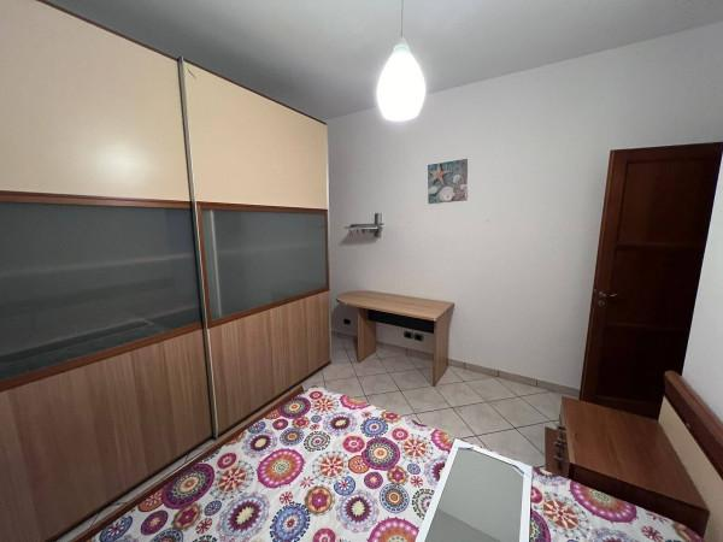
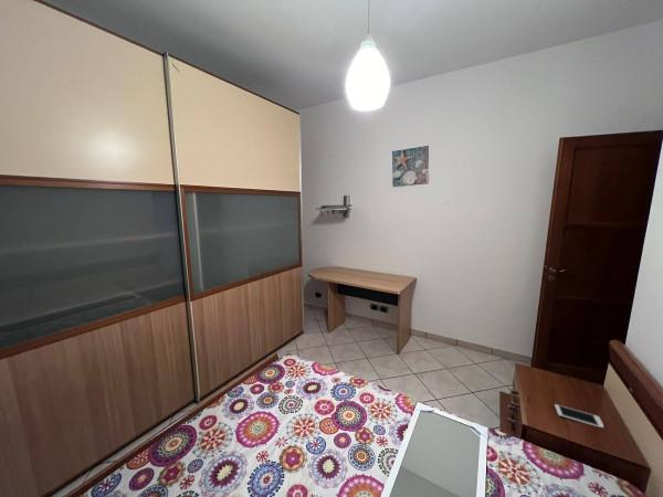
+ cell phone (578, 415)
